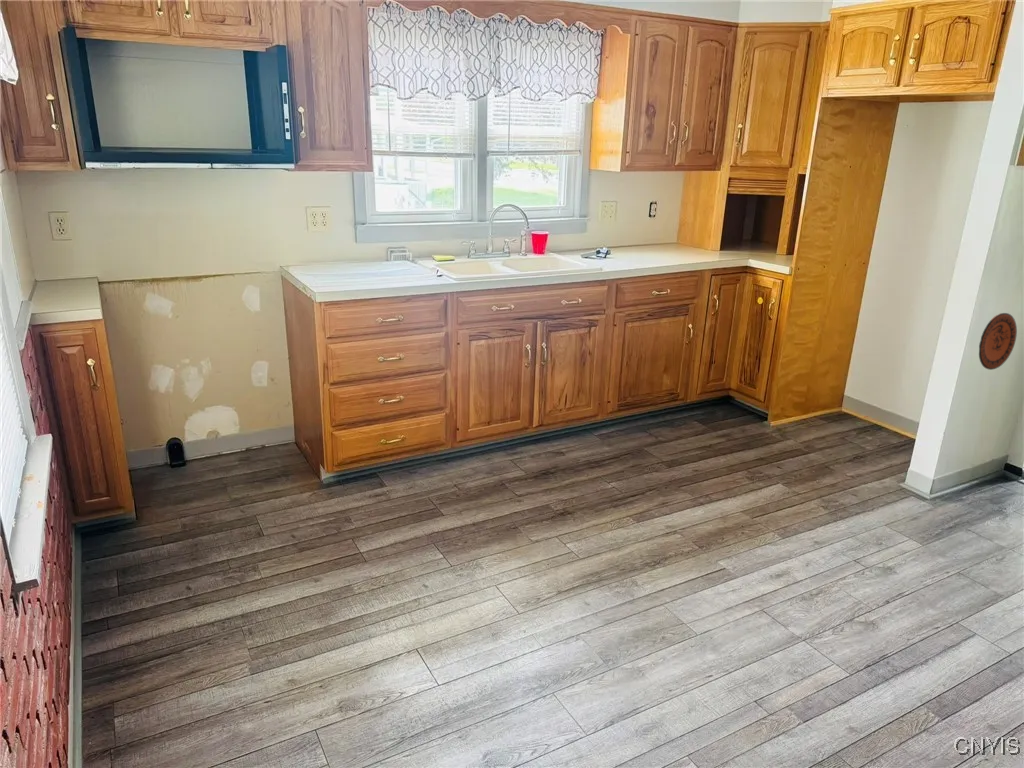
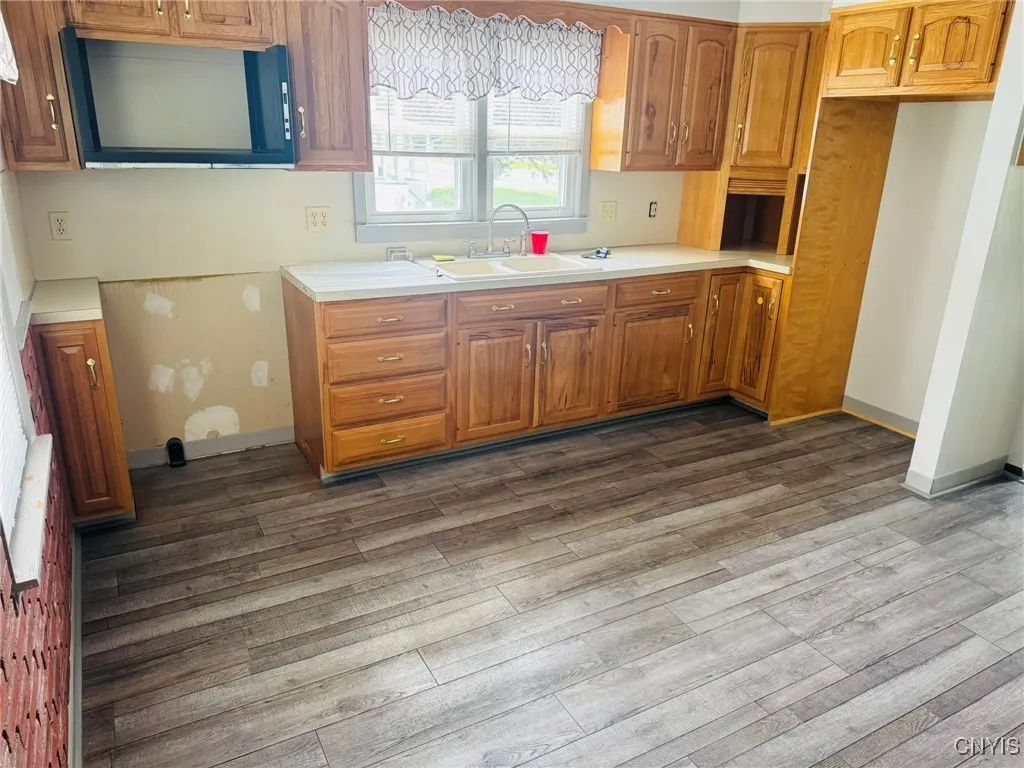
- decorative plate (996, 341)
